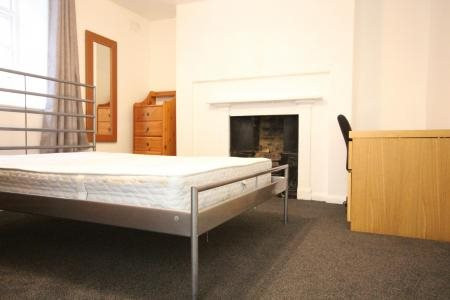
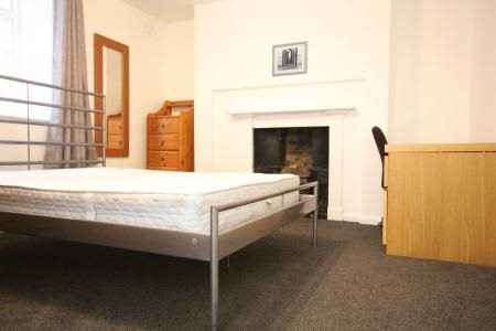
+ wall art (289, 58)
